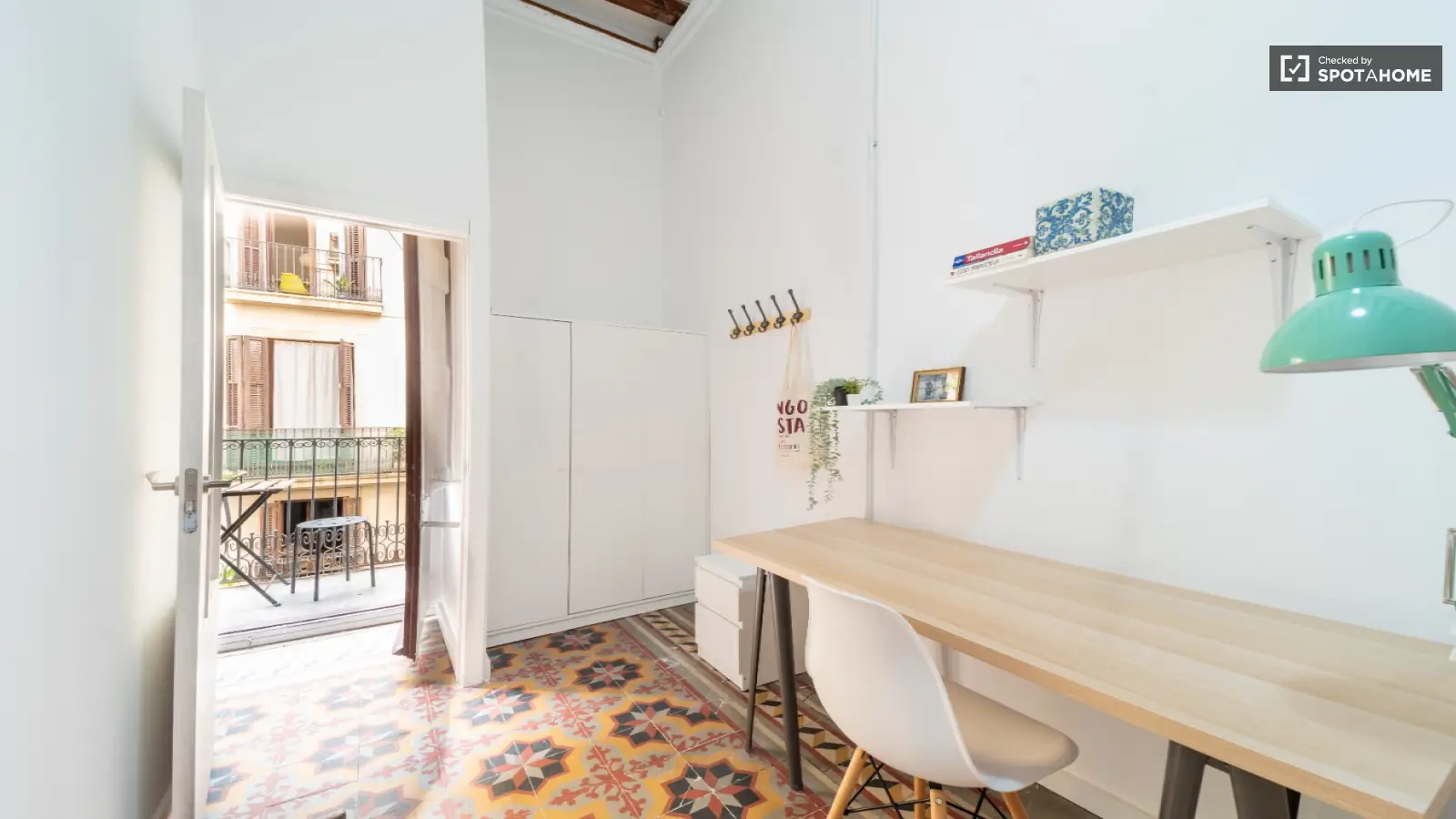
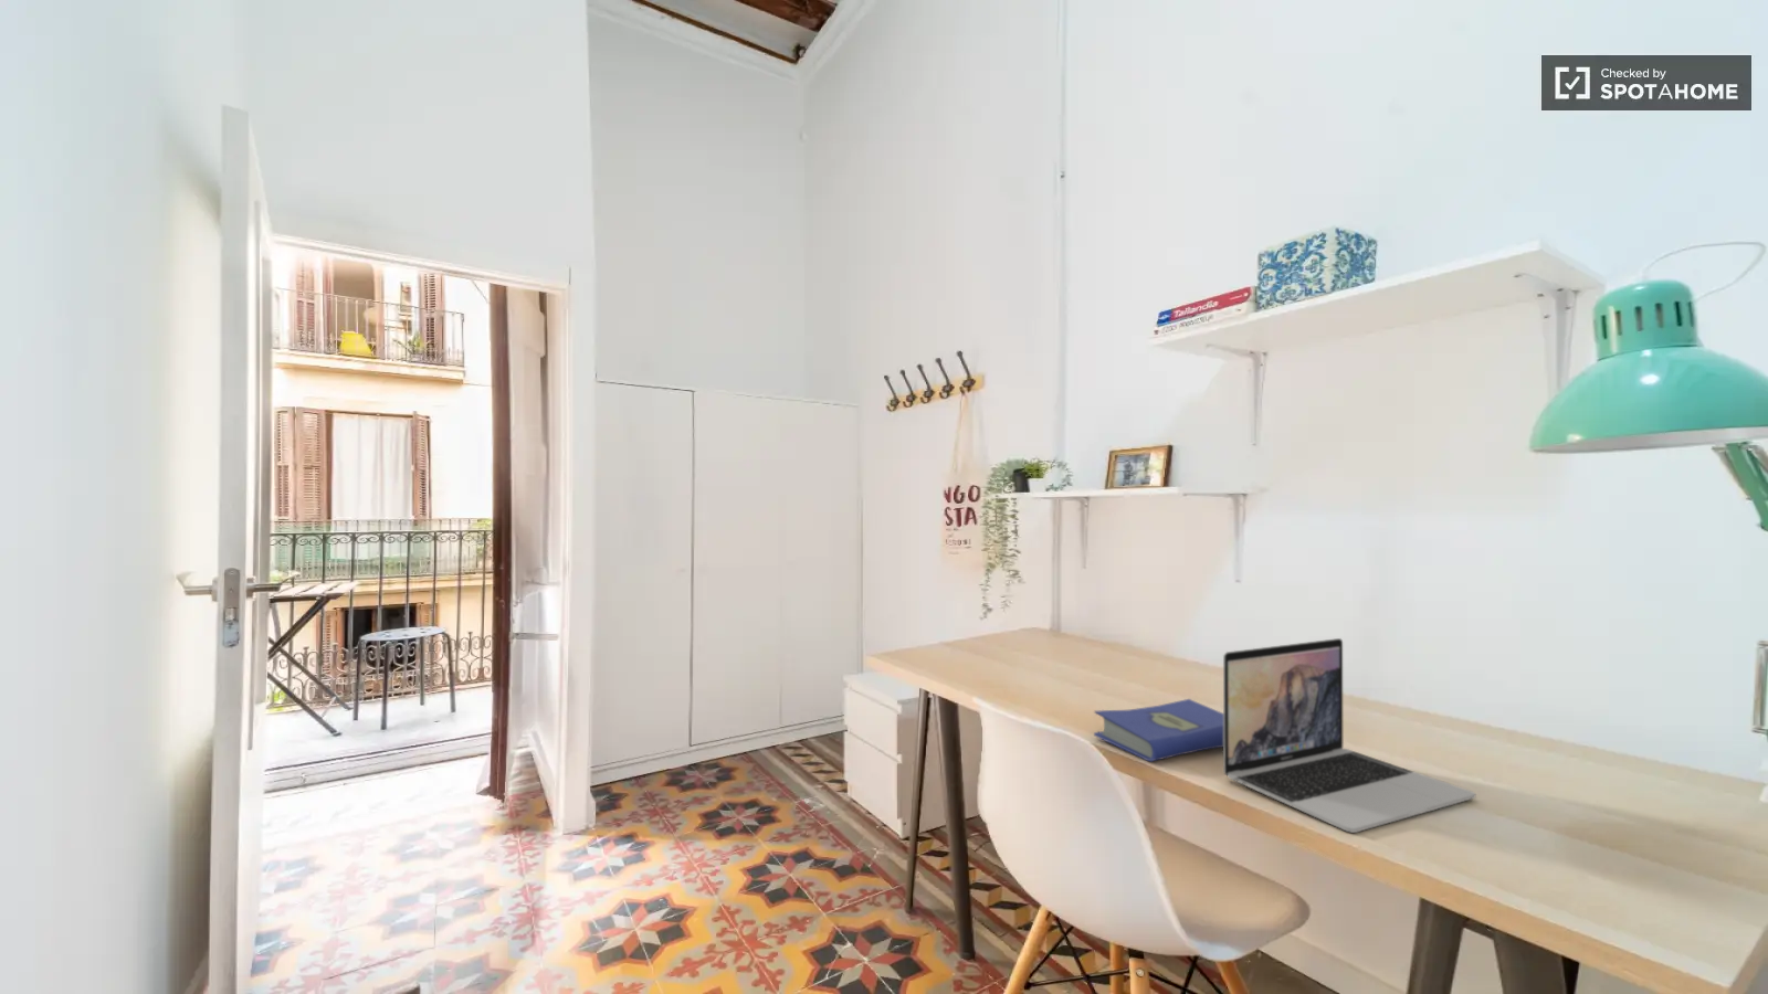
+ hardcover book (1171, 729)
+ laptop (1342, 722)
